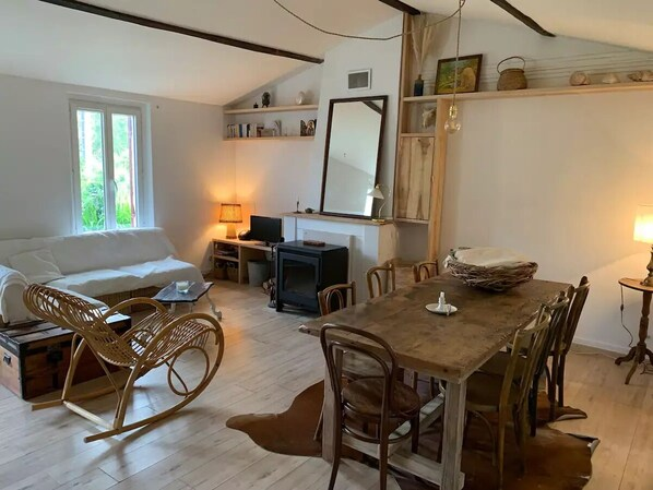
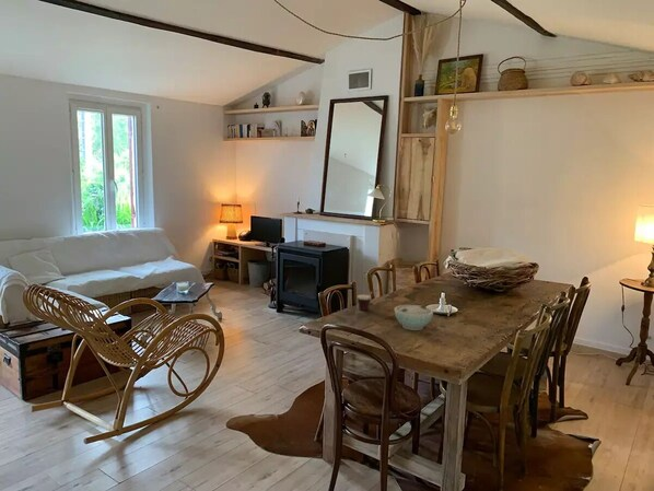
+ cup (367, 299)
+ bowl (413, 316)
